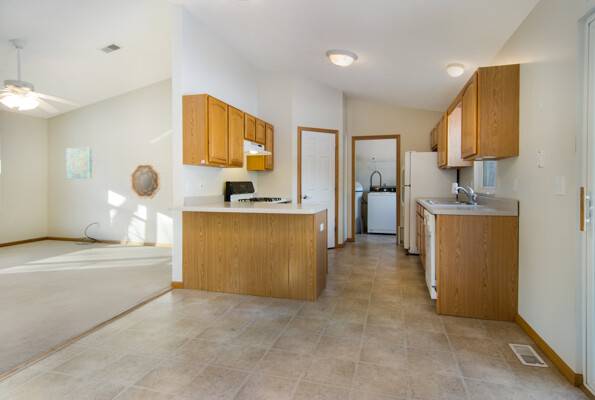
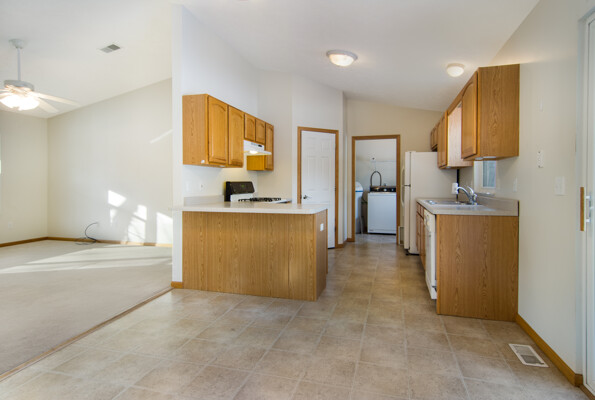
- wall art (79, 163)
- home mirror (145, 181)
